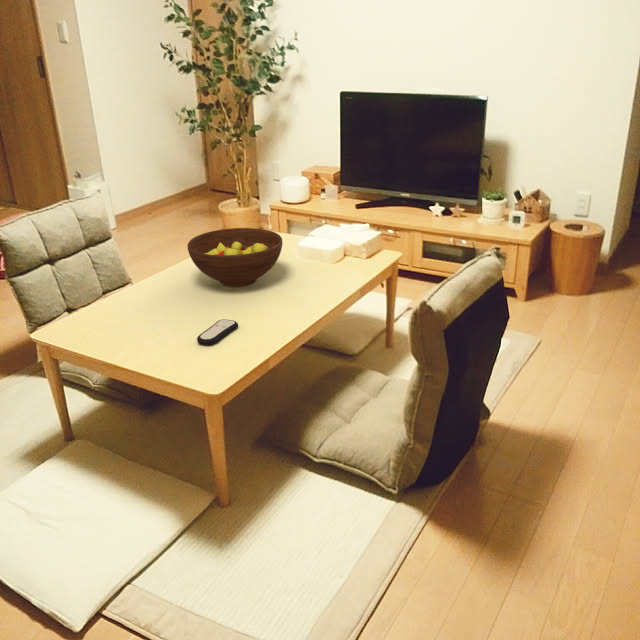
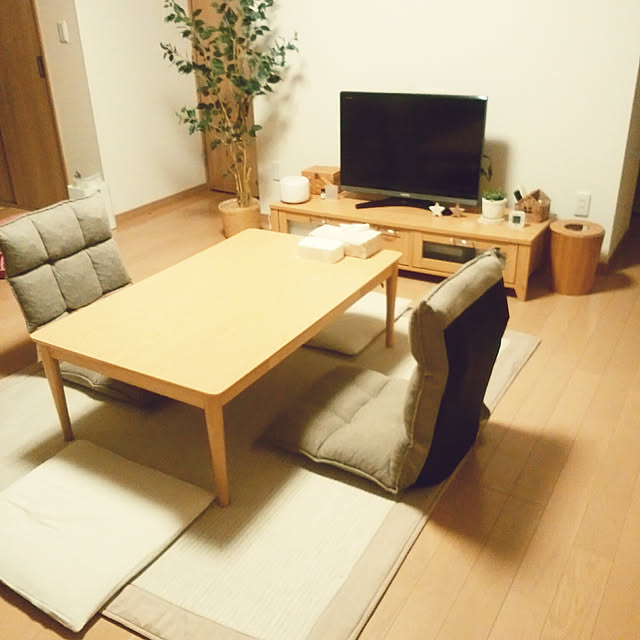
- remote control (217, 331)
- fruit bowl (236, 261)
